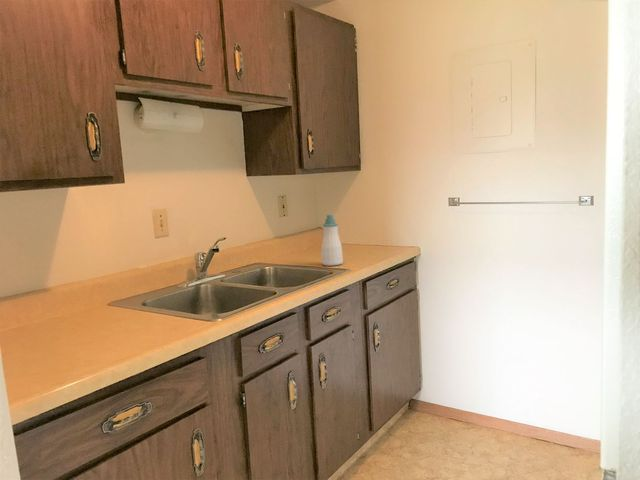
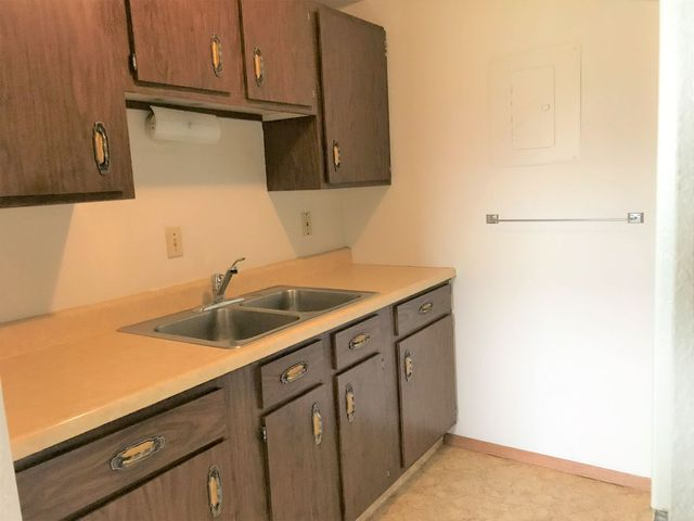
- soap bottle (331, 239)
